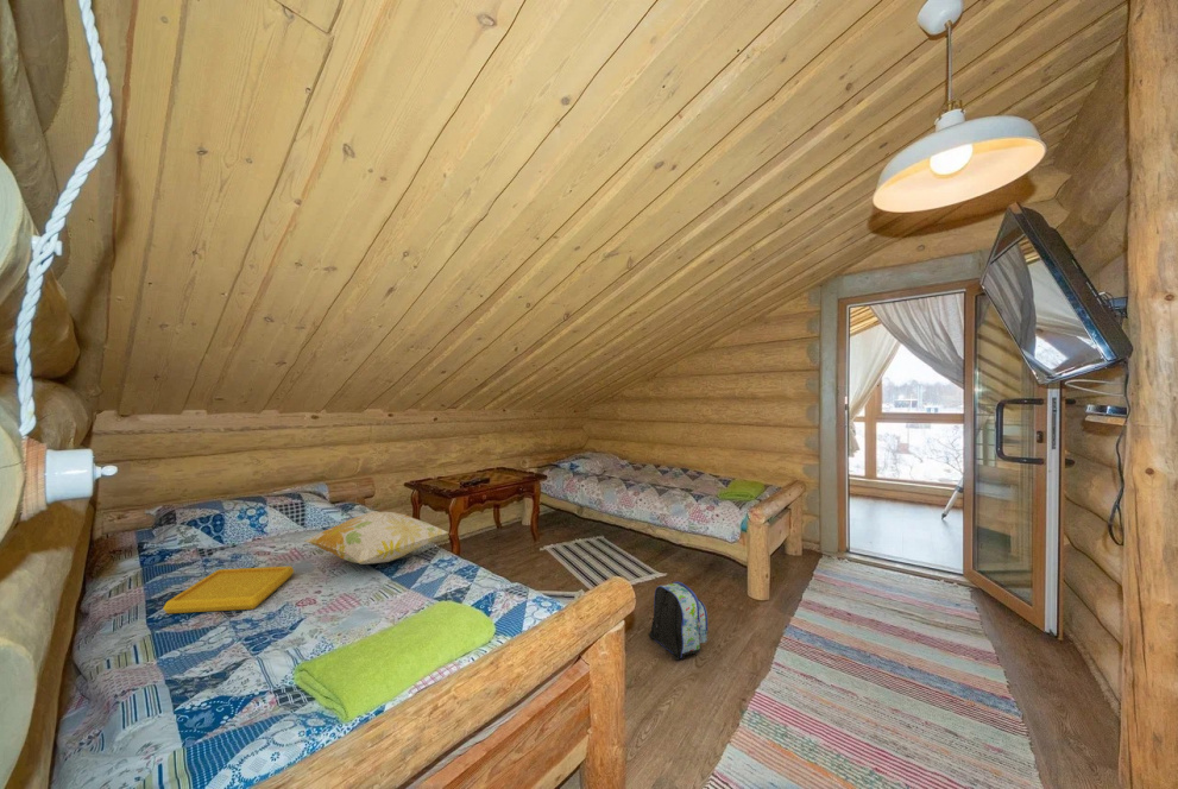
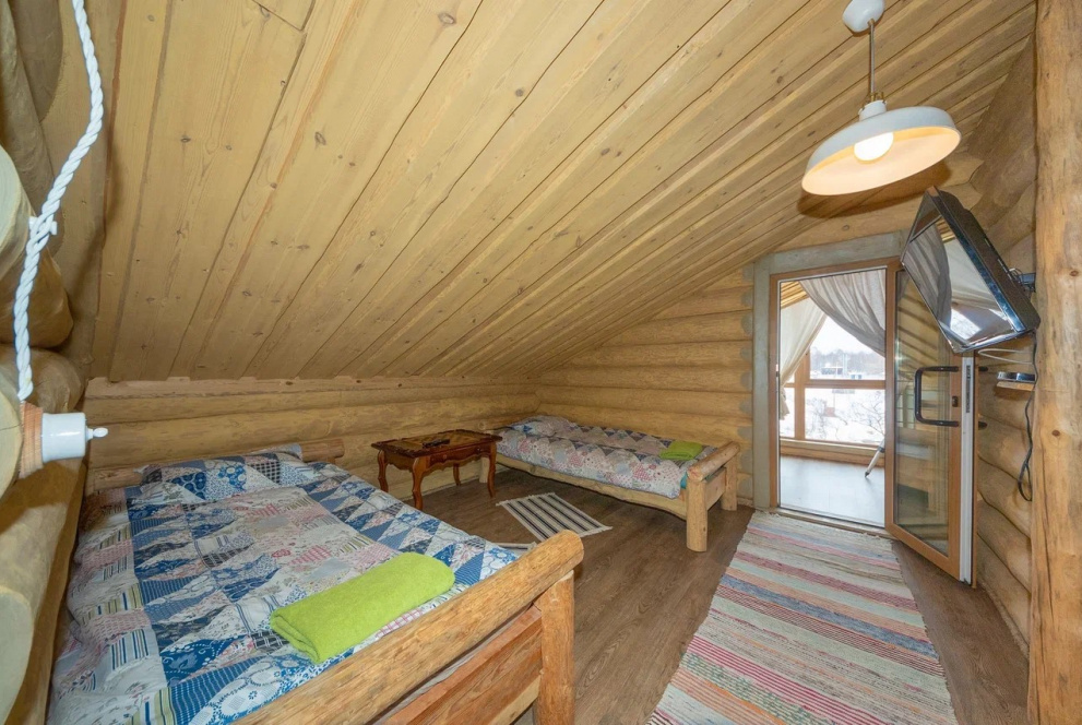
- decorative pillow (379, 536)
- serving tray (234, 587)
- backpack (679, 614)
